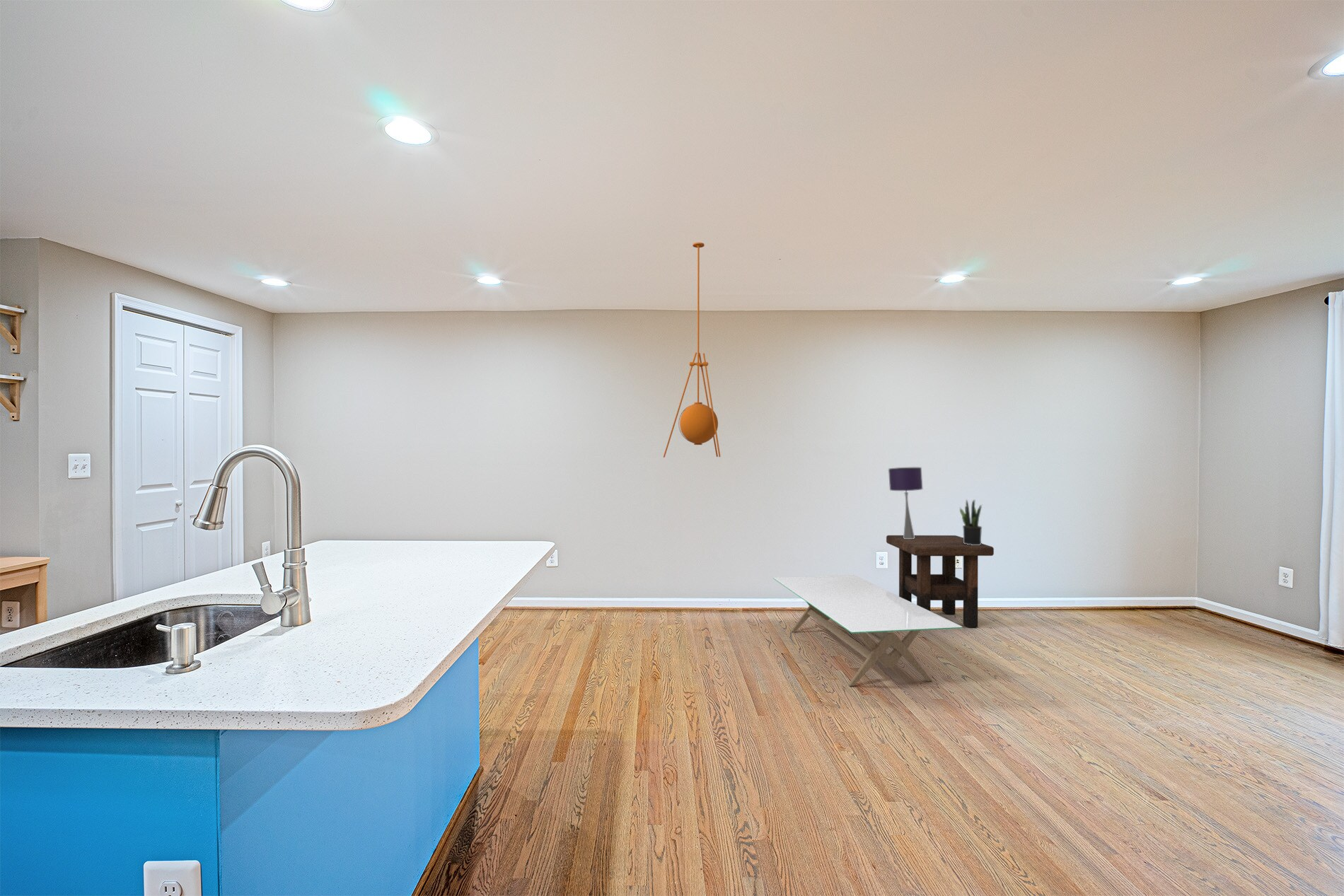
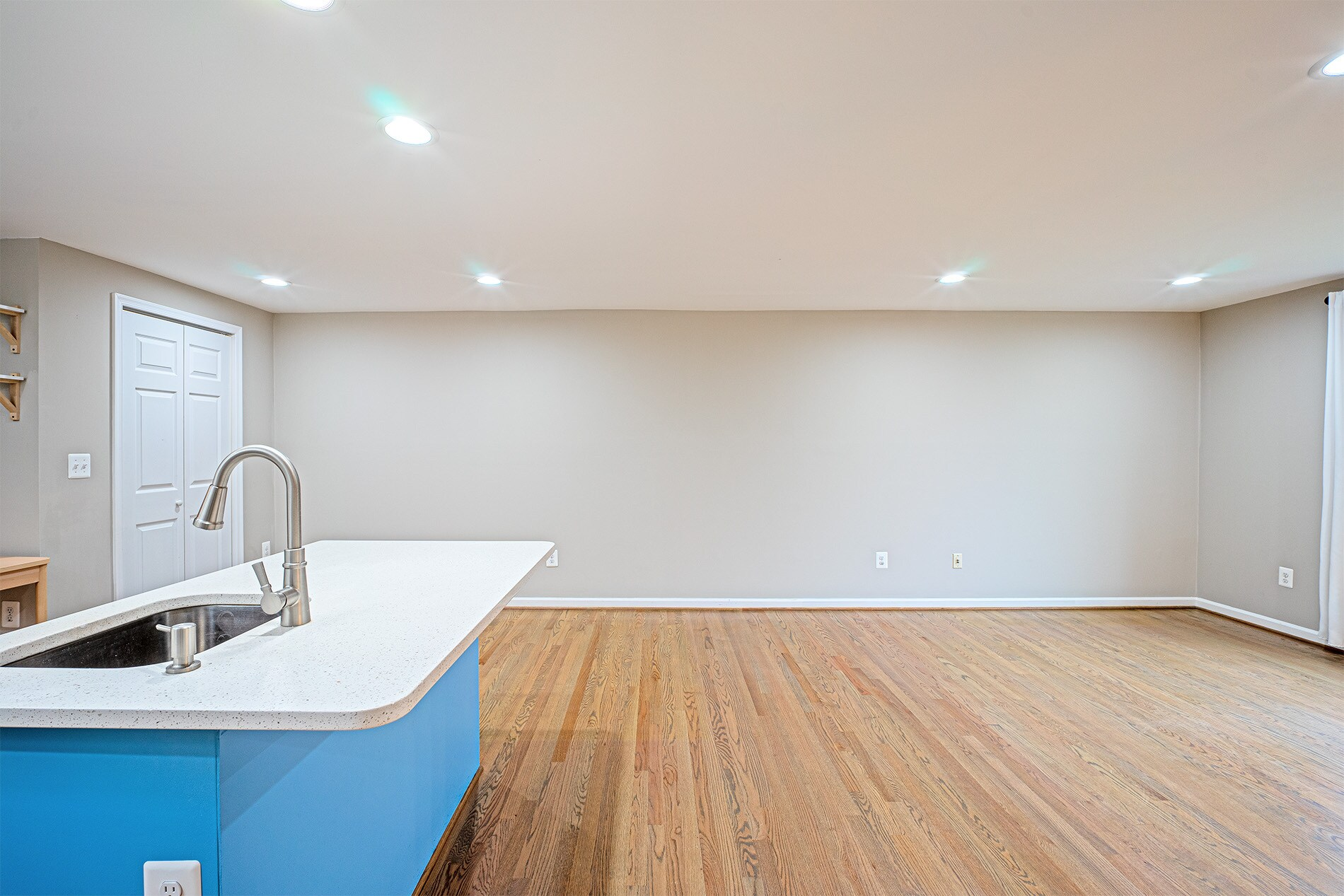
- potted plant (971, 520)
- coffee table (852, 626)
- pendant light (695, 352)
- table lamp (908, 503)
- side table (937, 580)
